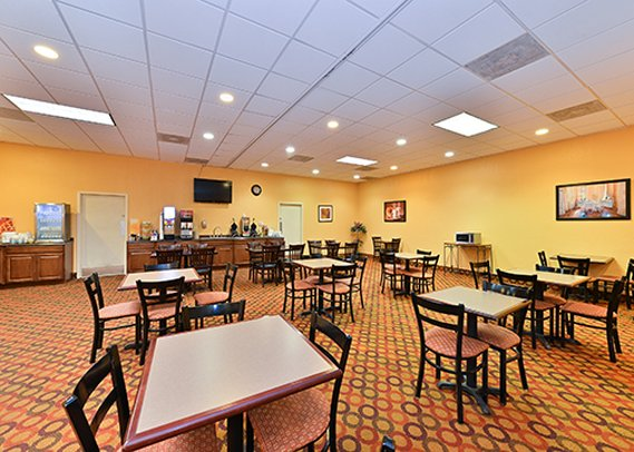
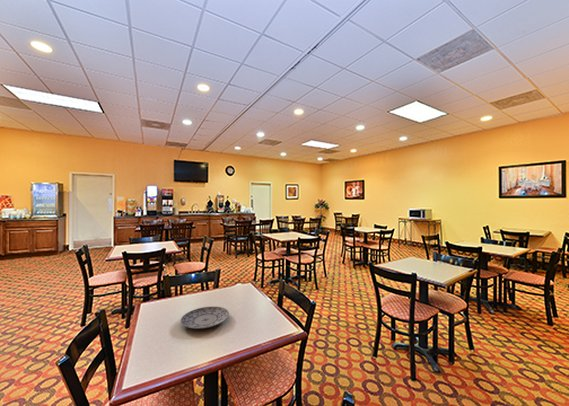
+ plate (205, 318)
